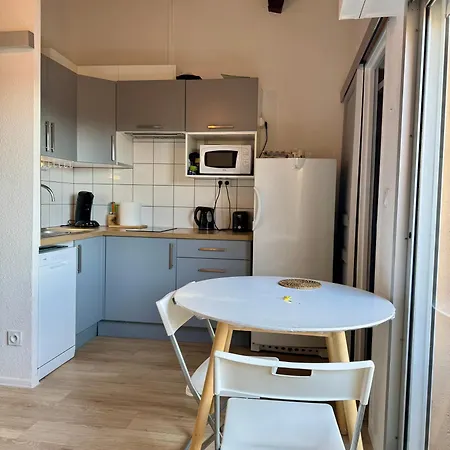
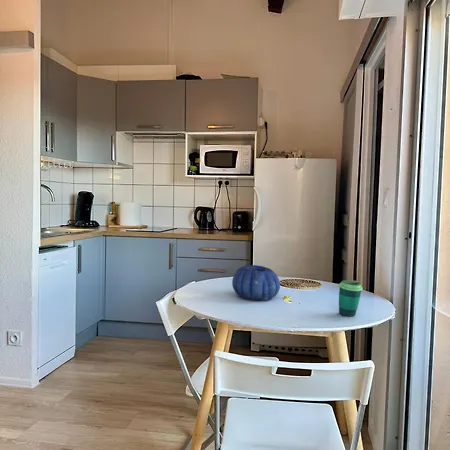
+ decorative bowl (255, 281)
+ cup (350, 298)
